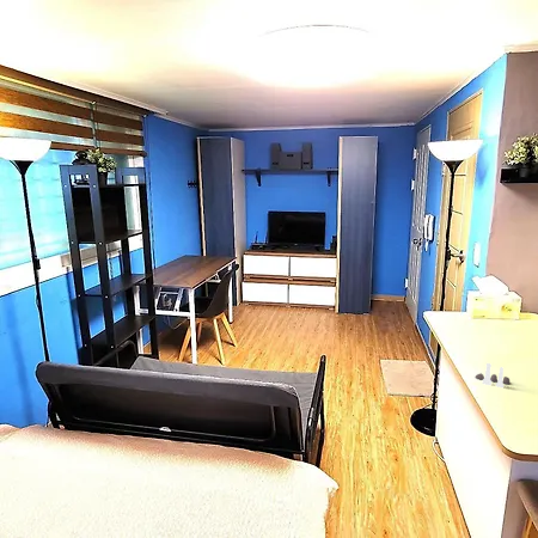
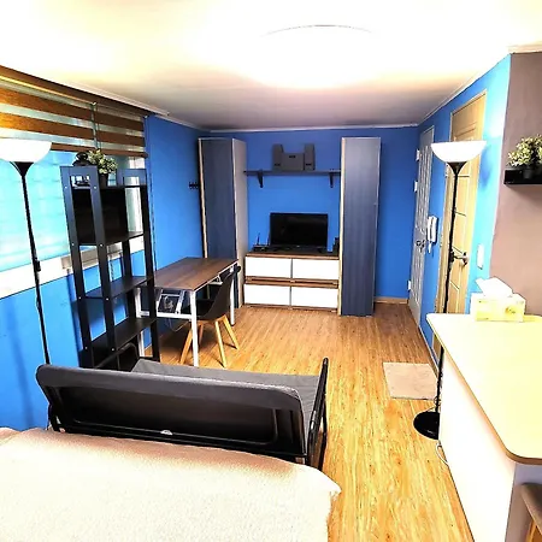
- salt and pepper shaker set (493, 374)
